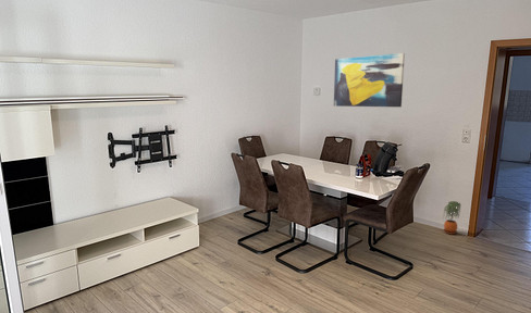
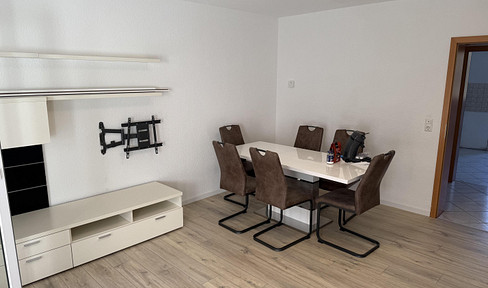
- wall art (366, 82)
- potted plant (452, 216)
